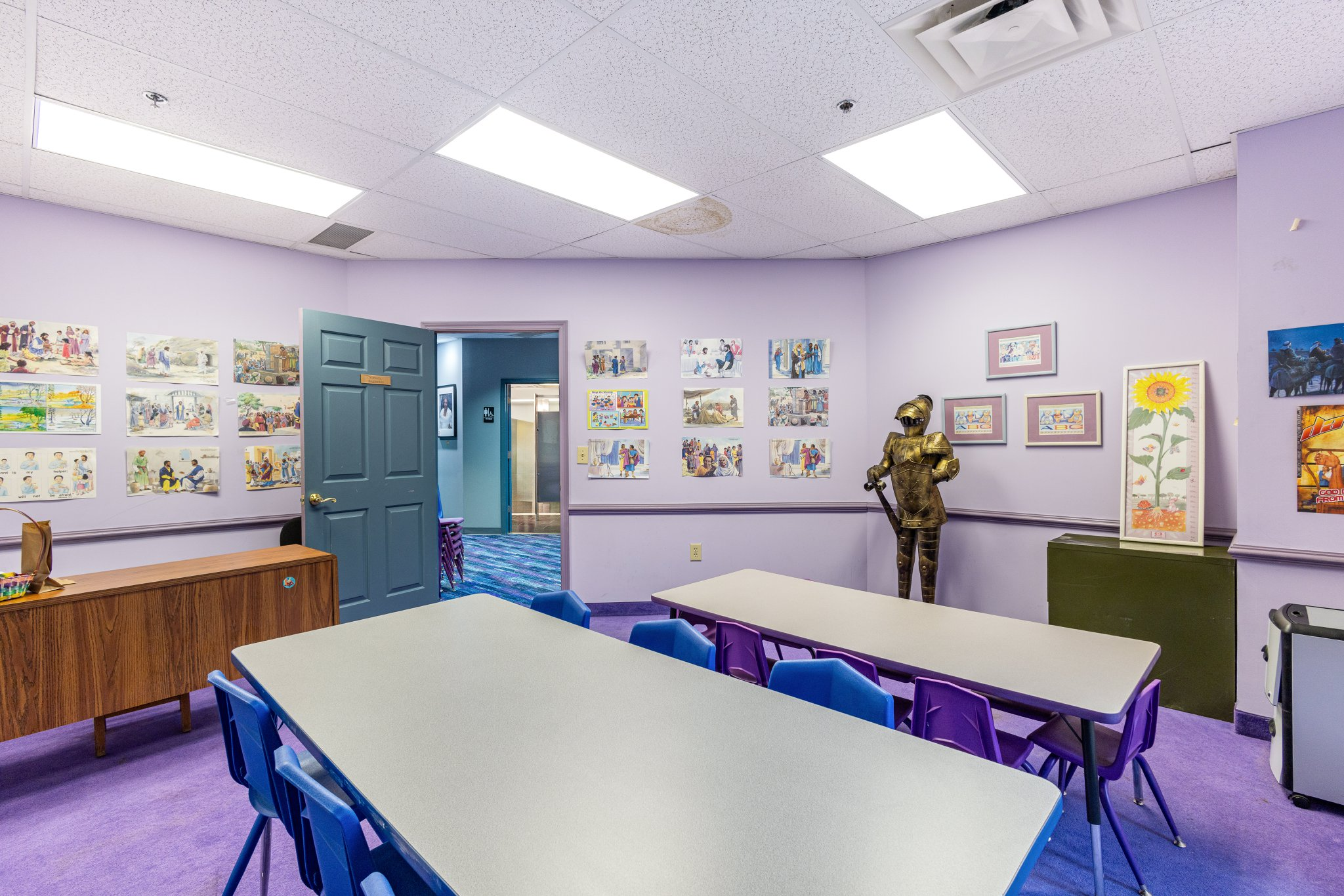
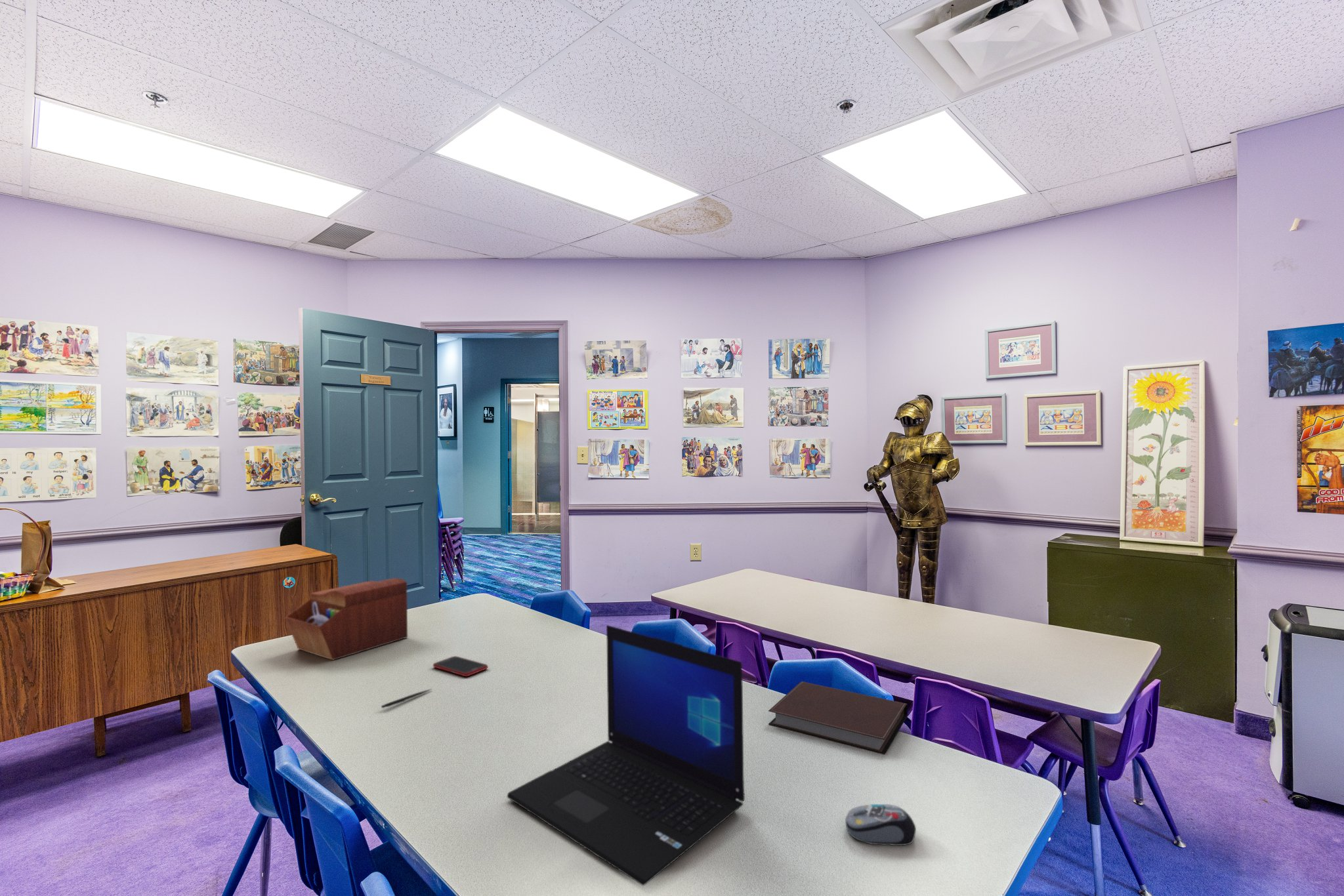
+ laptop (623, 731)
+ sewing box (346, 615)
+ cell phone (460, 666)
+ notebook (839, 713)
+ computer mouse (880, 821)
+ pen (408, 697)
